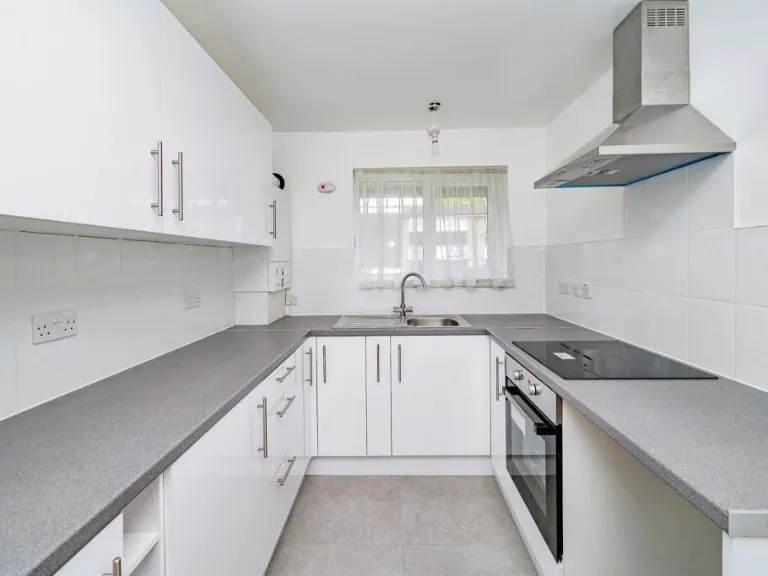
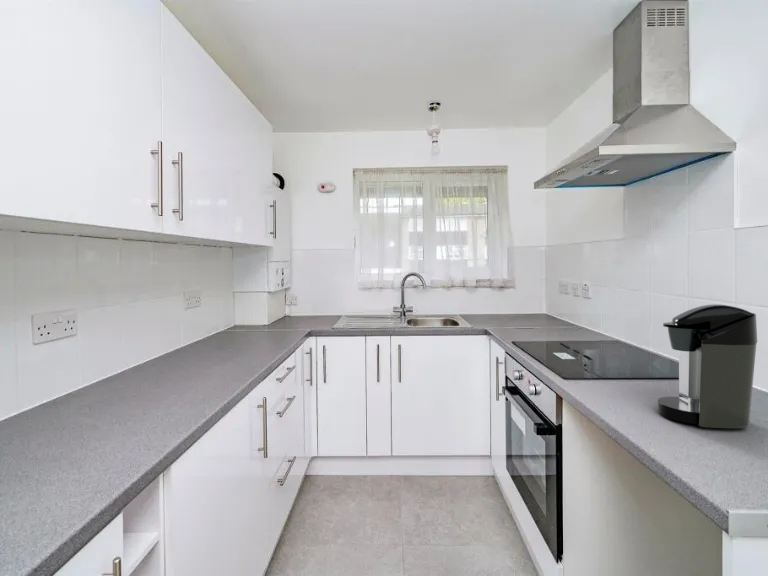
+ coffee maker (702, 357)
